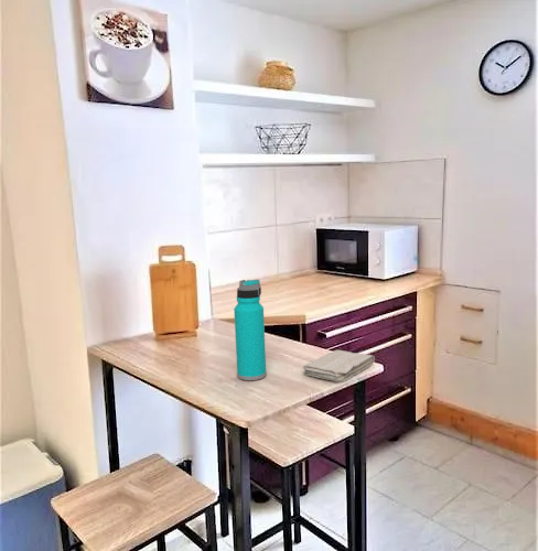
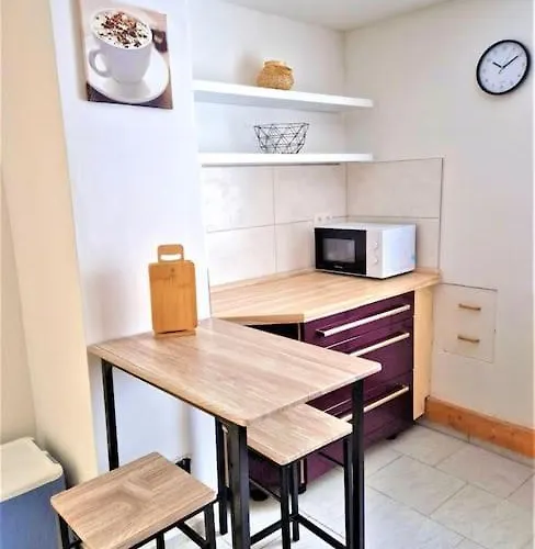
- water bottle (249, 328)
- washcloth (338, 364)
